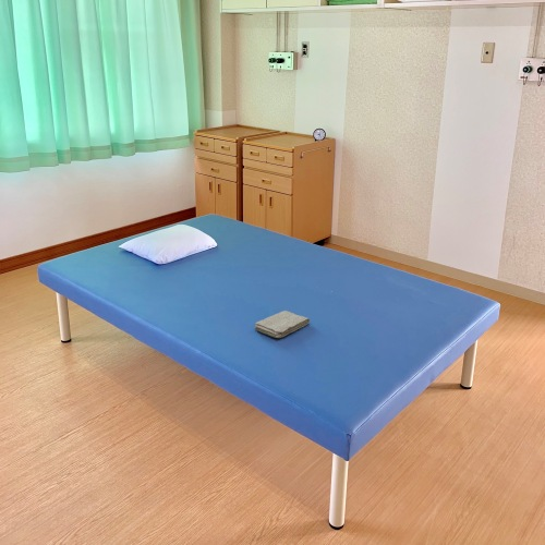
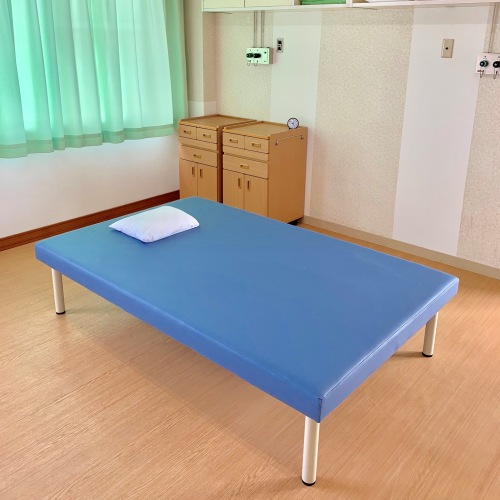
- washcloth (281, 323)
